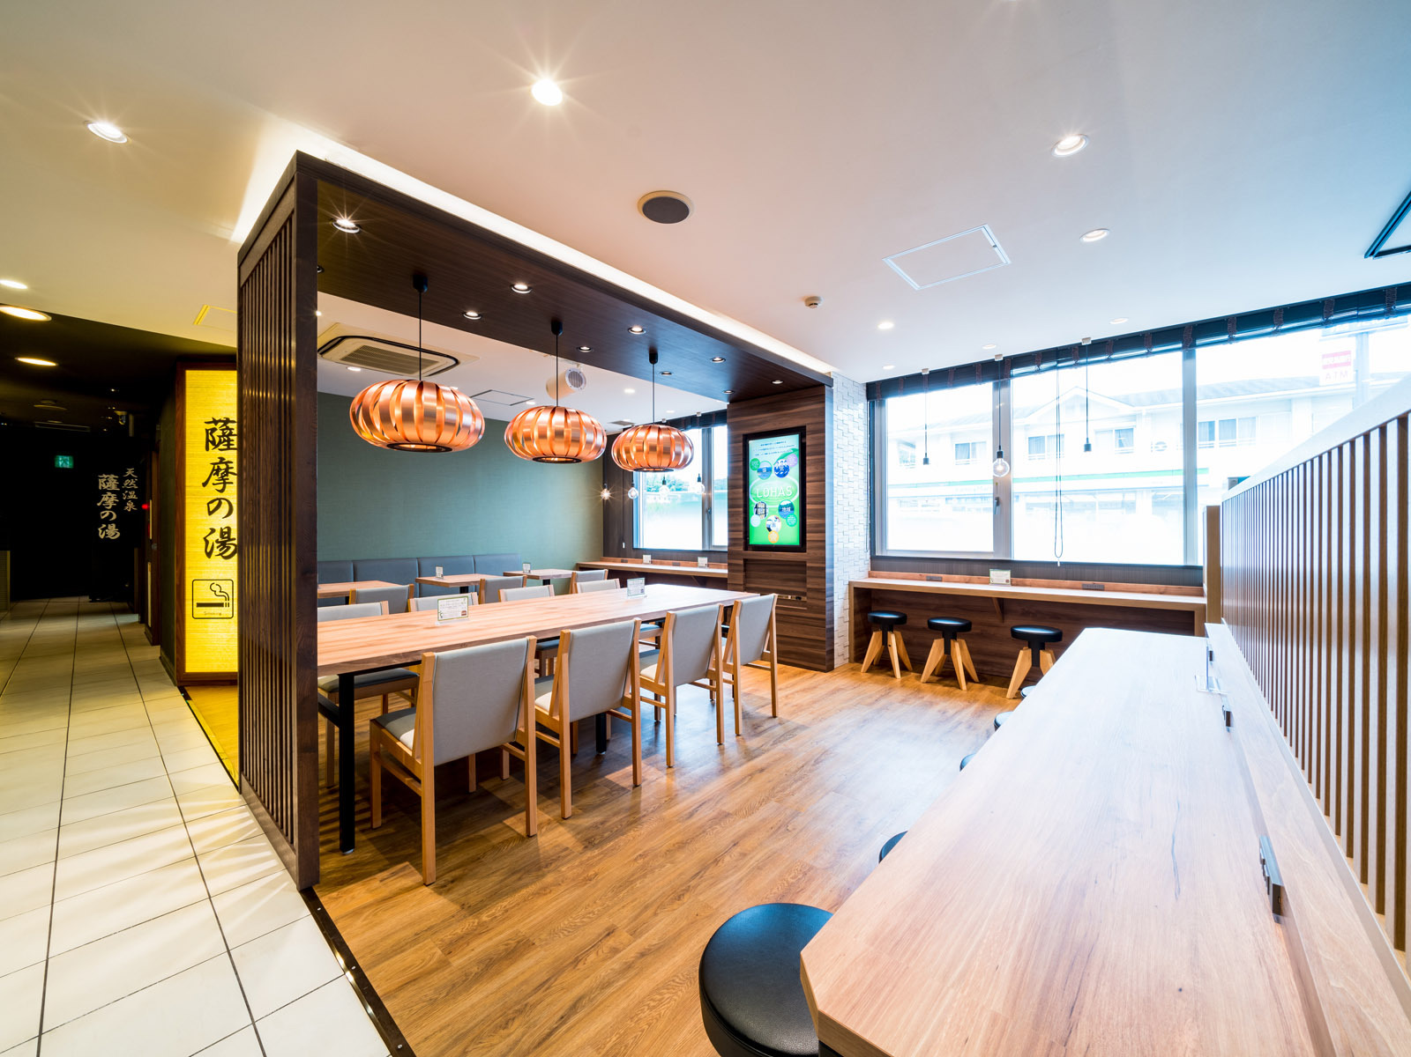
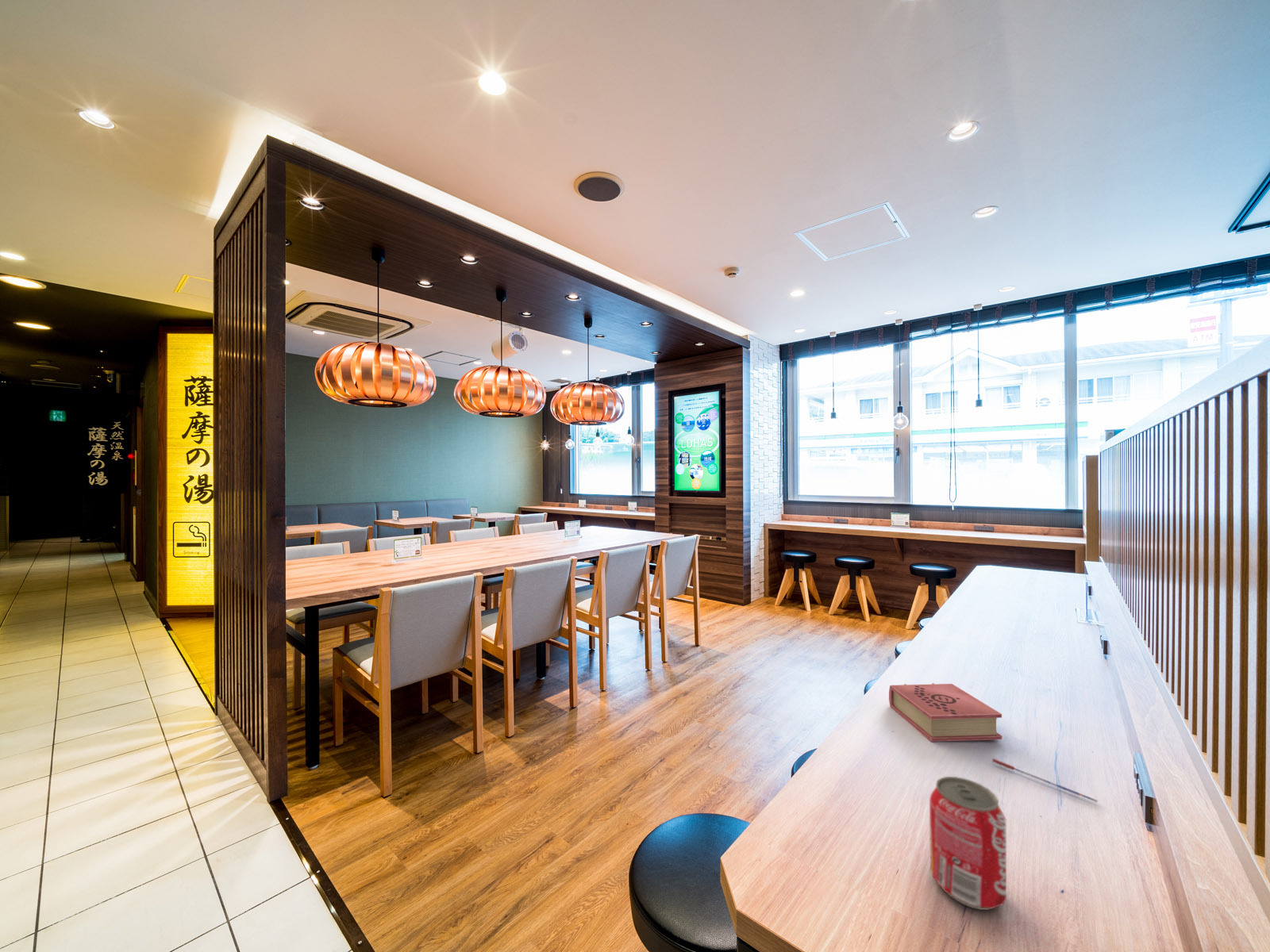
+ book (941, 709)
+ pen (1041, 778)
+ beverage can (967, 839)
